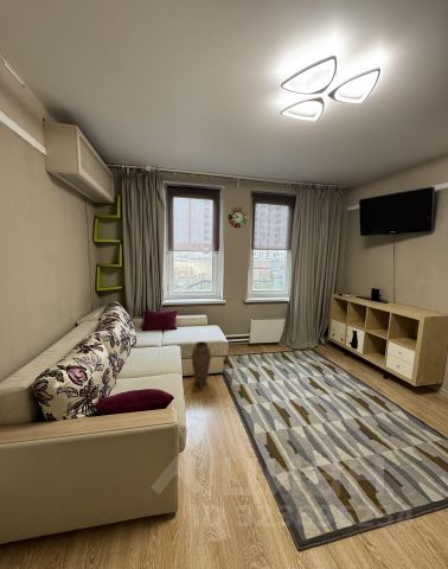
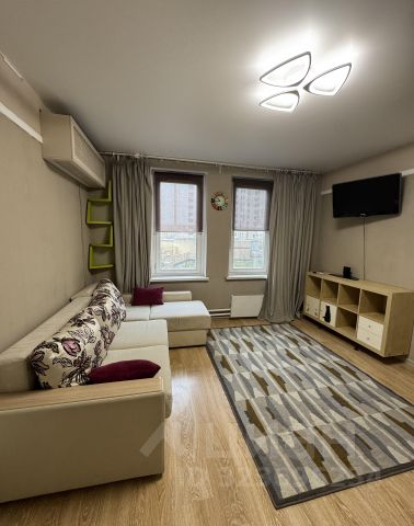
- vase (200, 364)
